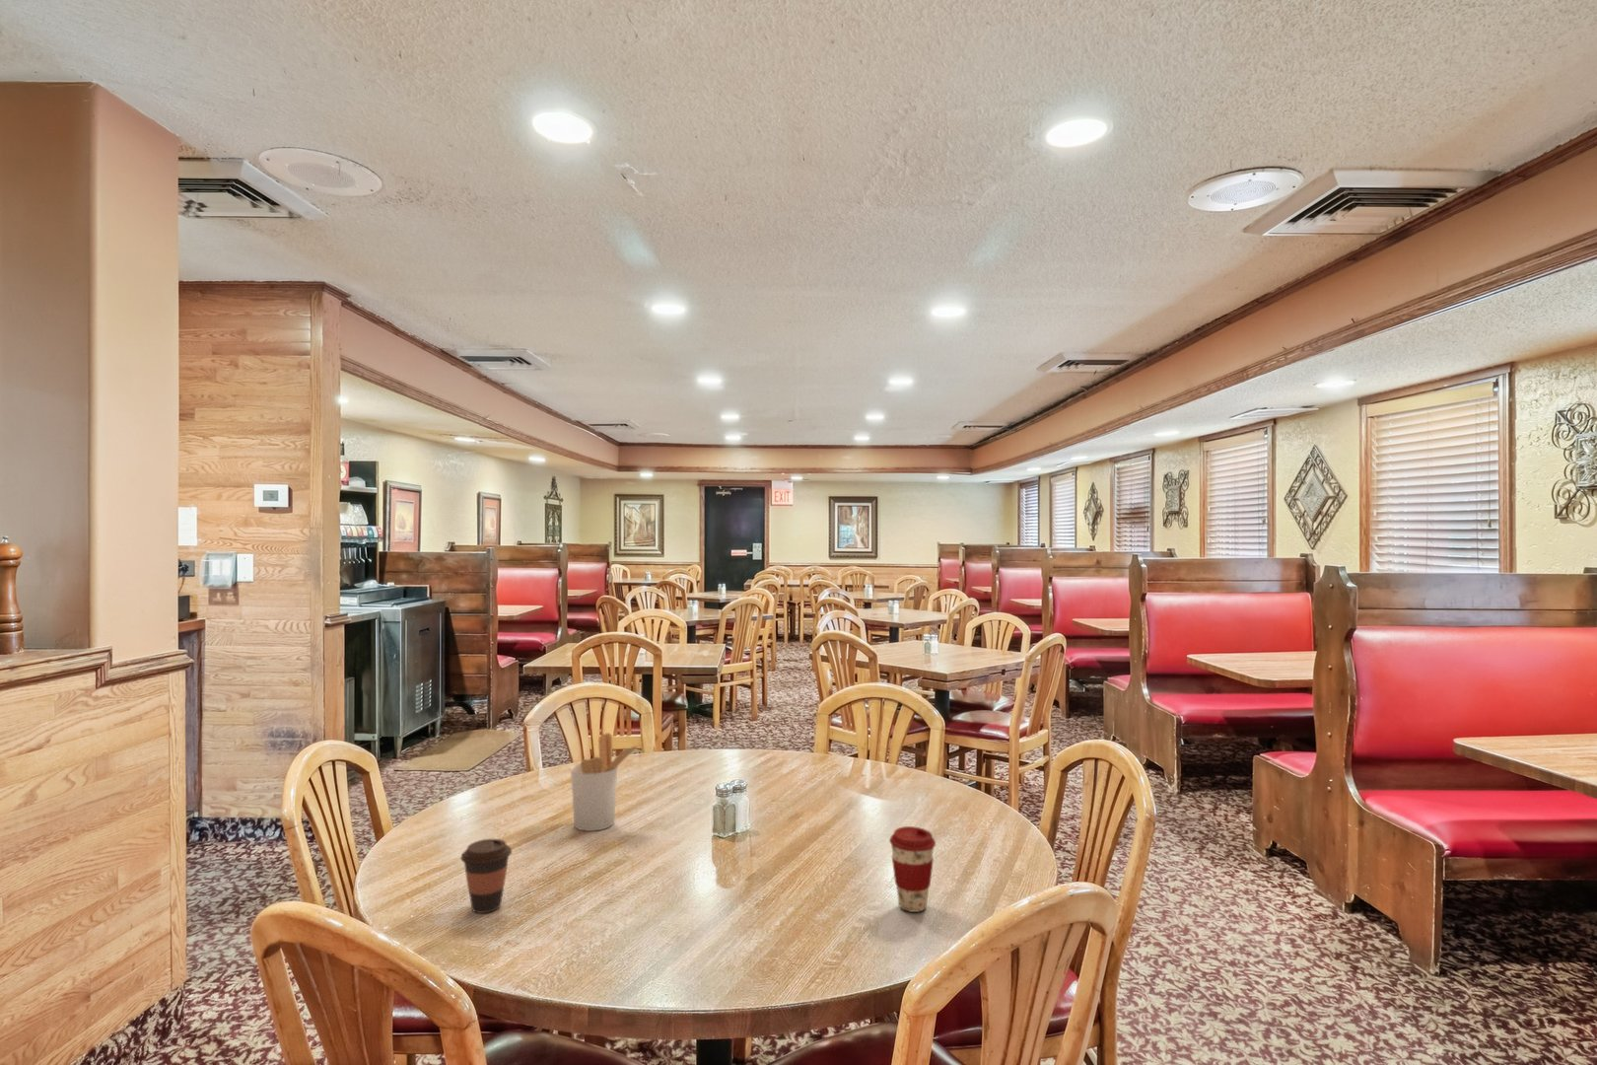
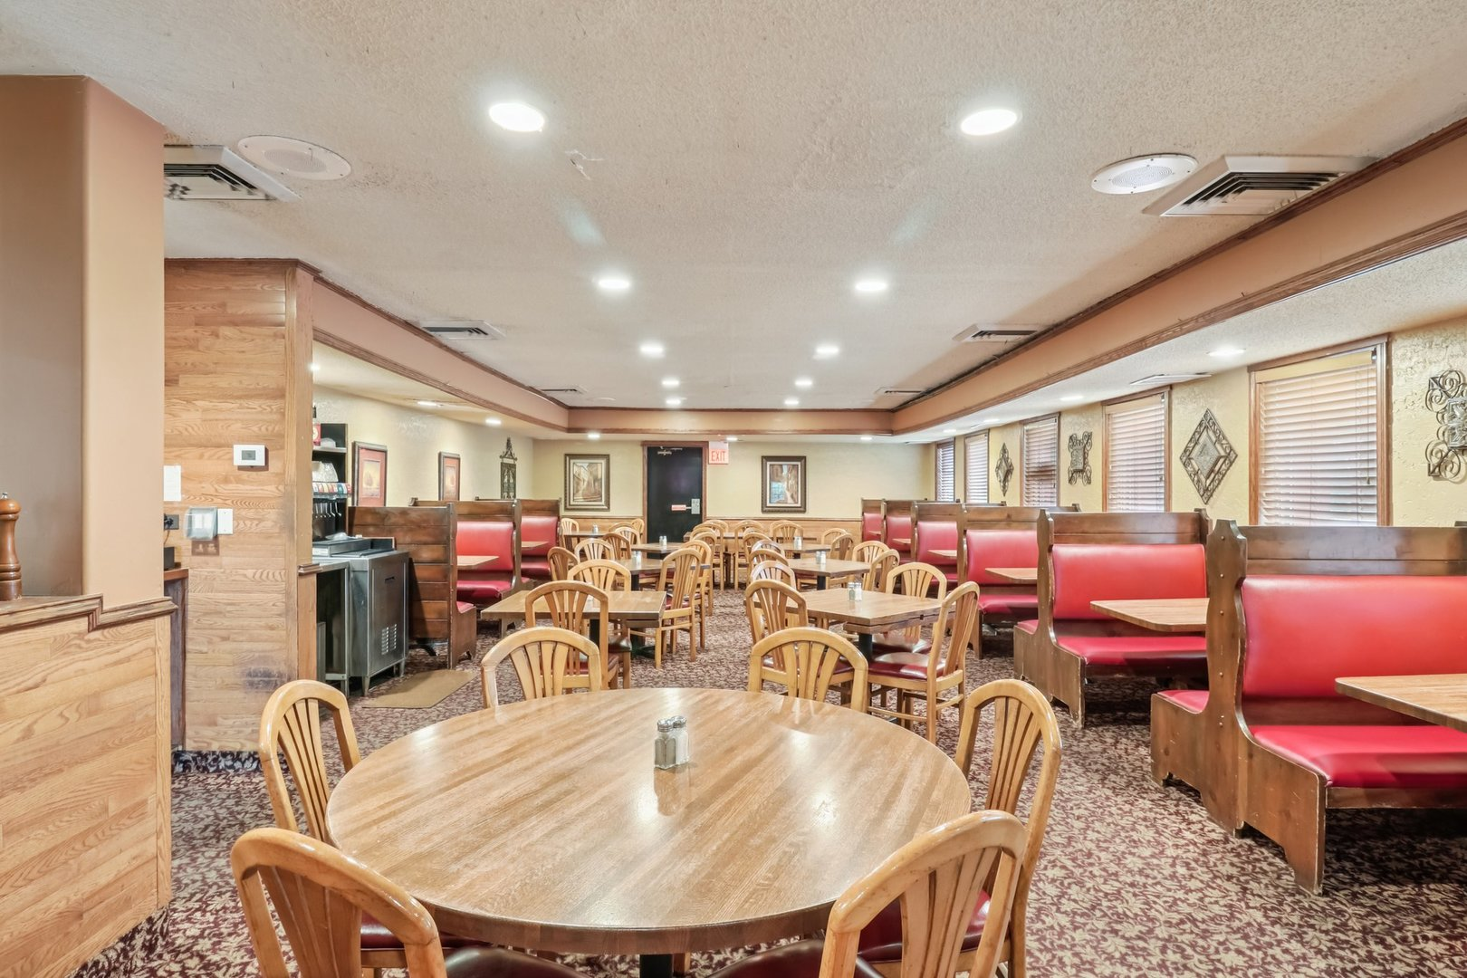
- utensil holder (605, 782)
- coffee cup (911, 869)
- coffee cup (486, 876)
